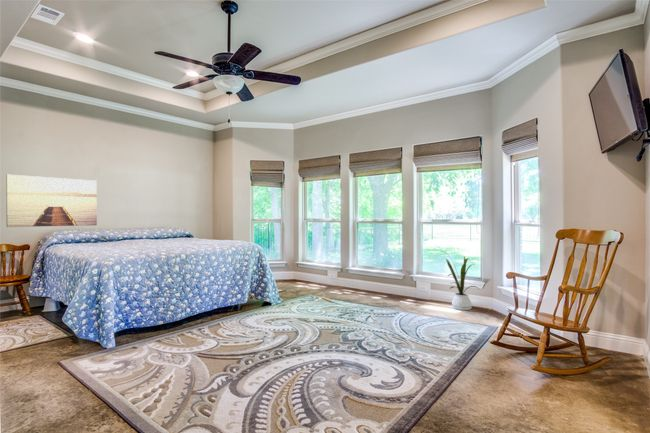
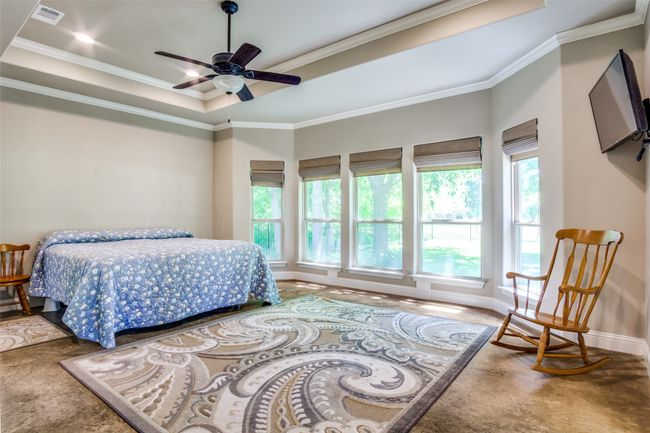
- house plant (460, 280)
- wall art (55, 201)
